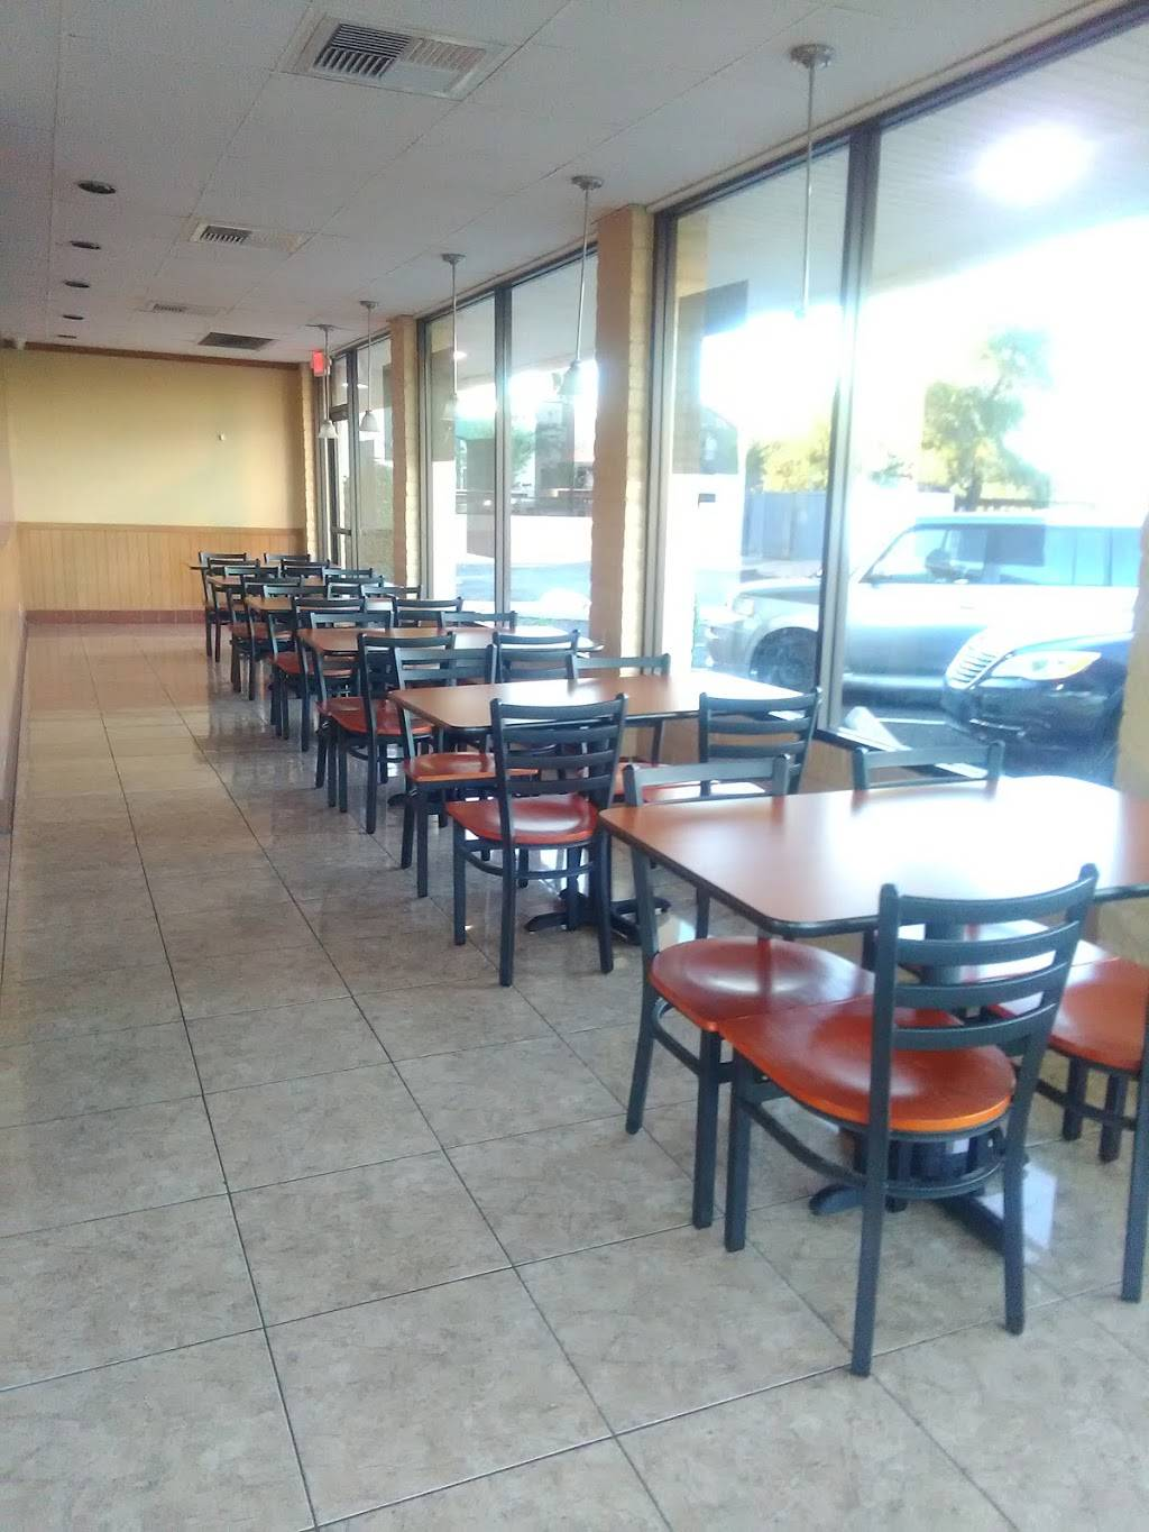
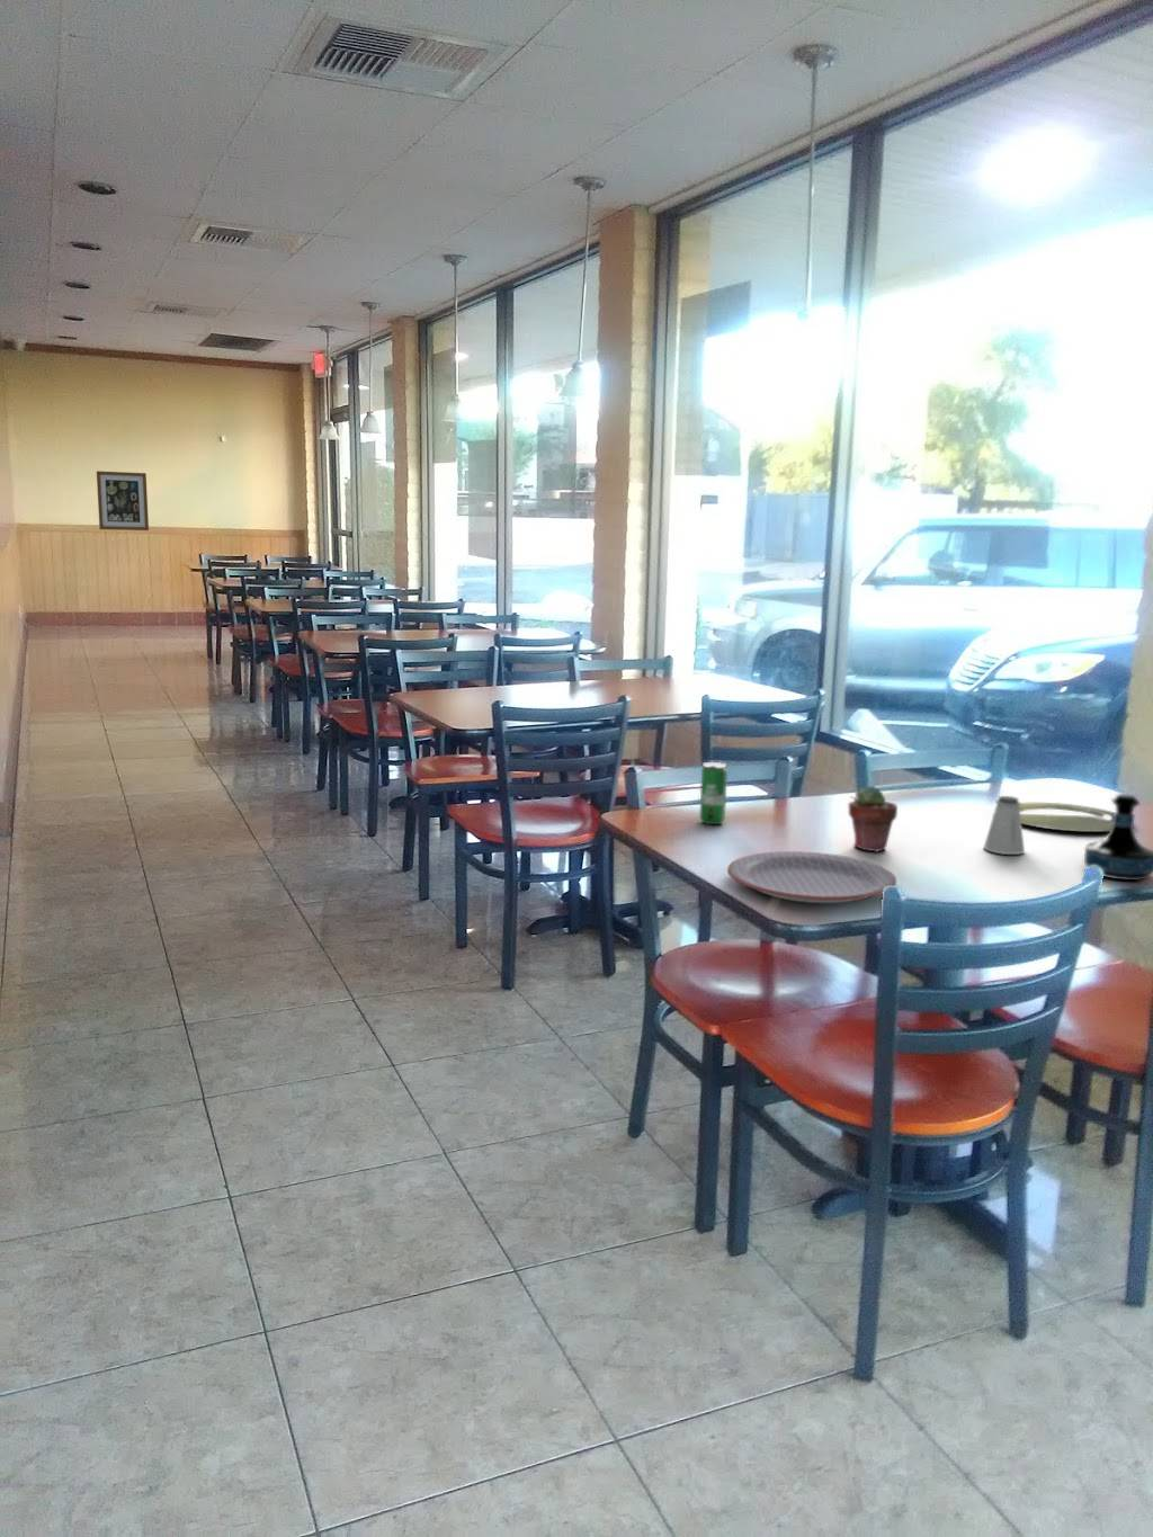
+ beverage can (712, 792)
+ saltshaker (1005, 824)
+ potted succulent (872, 816)
+ wall art (122, 501)
+ tequila bottle (1122, 833)
+ plate (809, 878)
+ plate (1062, 816)
